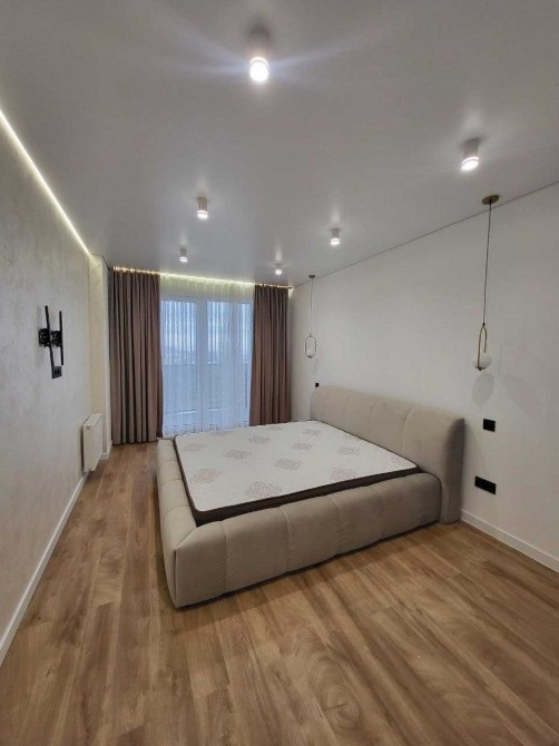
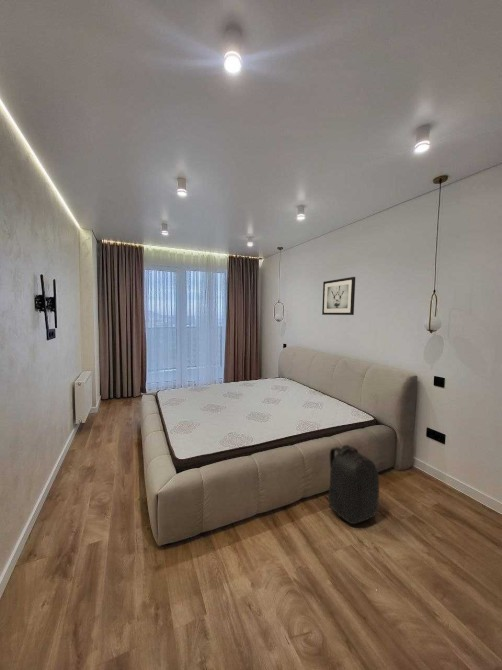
+ wall art (337, 297)
+ backpack (350, 479)
